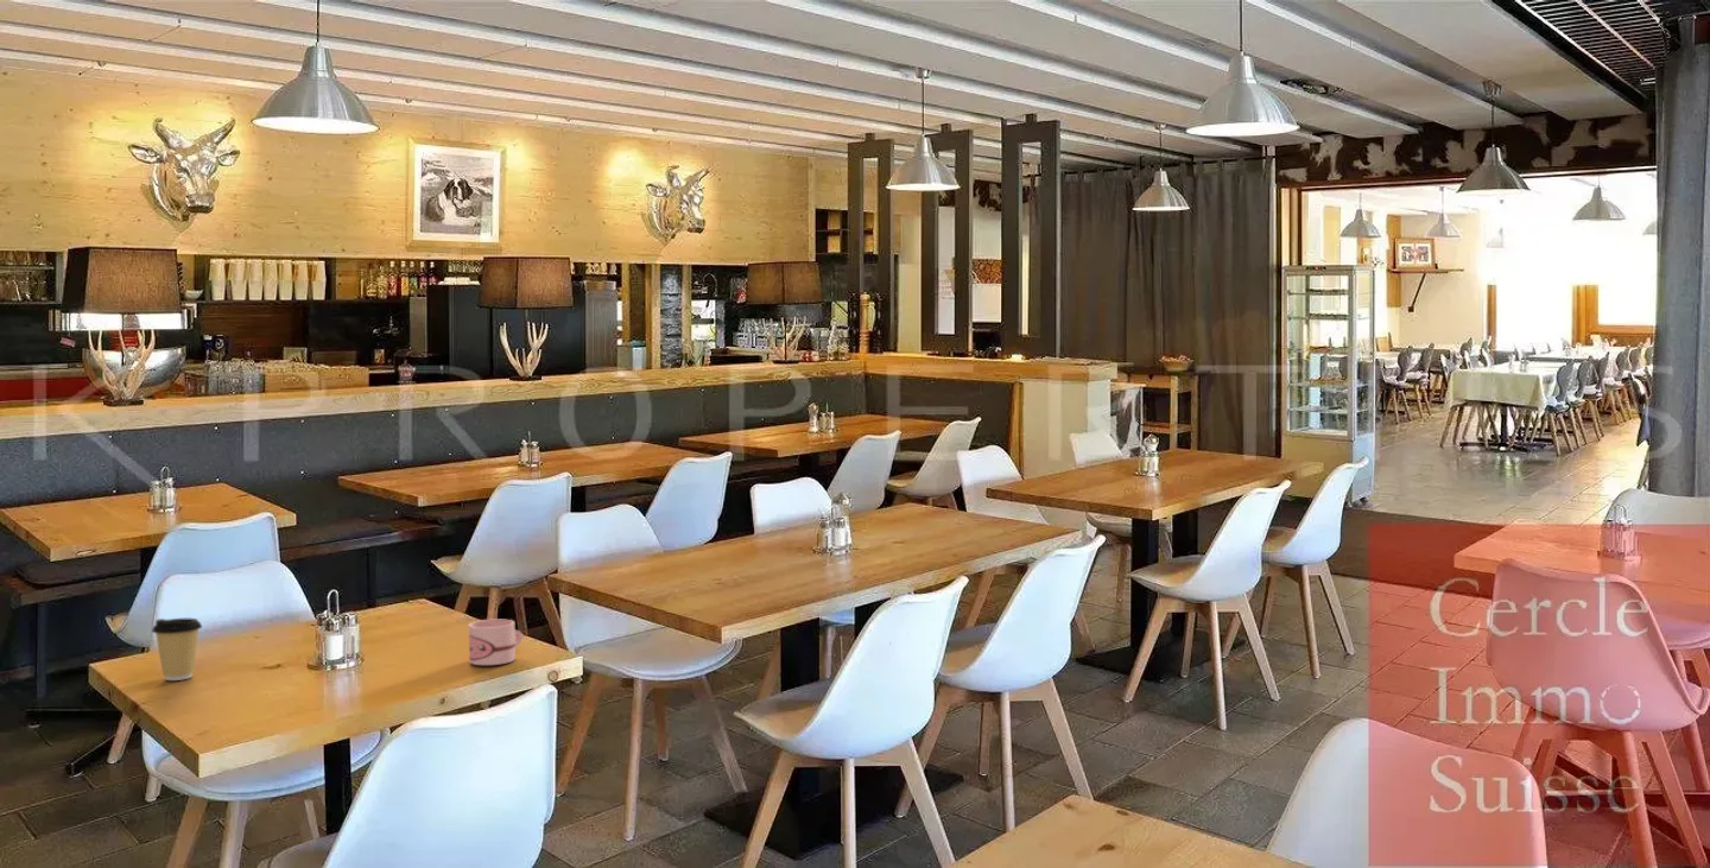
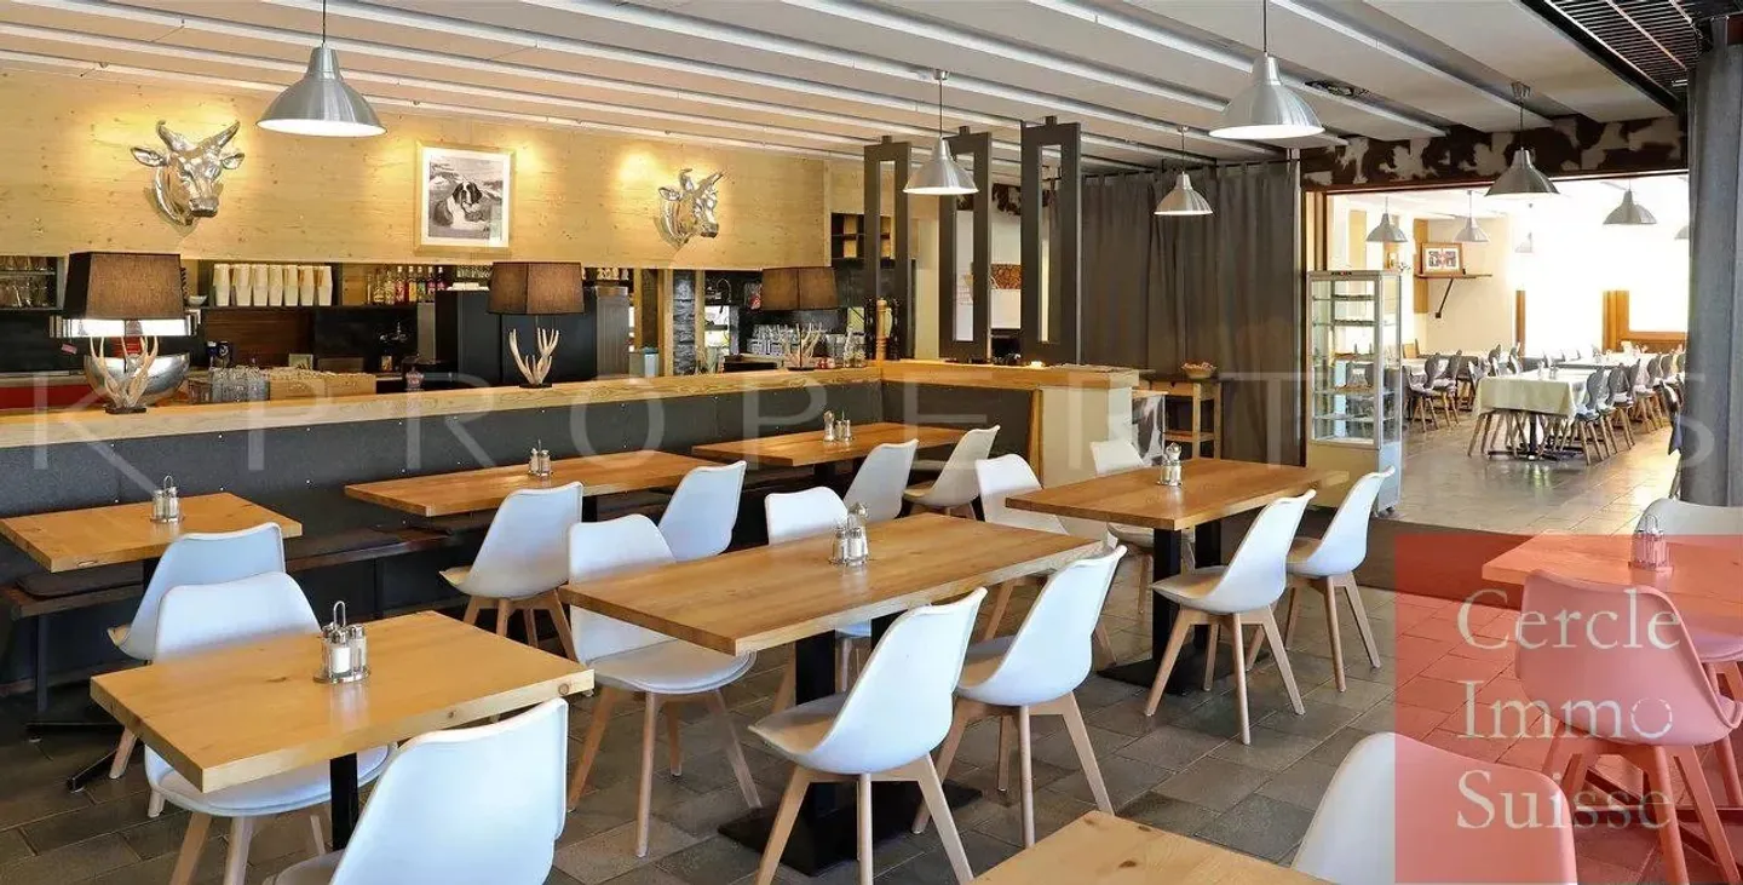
- coffee cup (177, 647)
- mug (498, 640)
